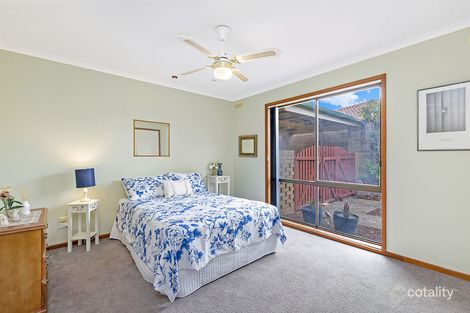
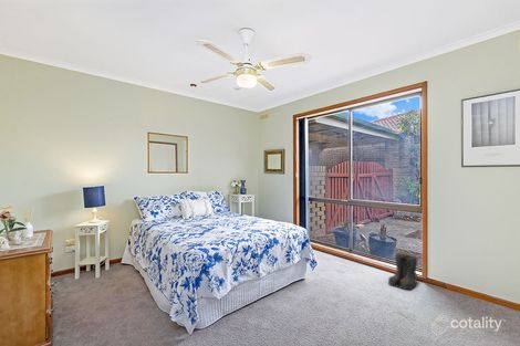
+ boots (403, 270)
